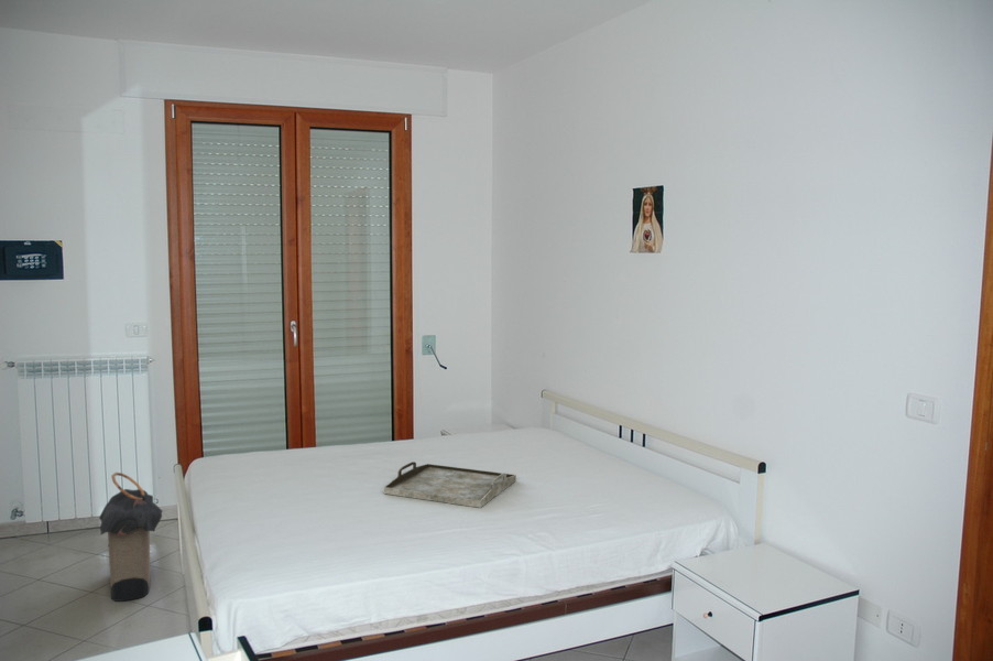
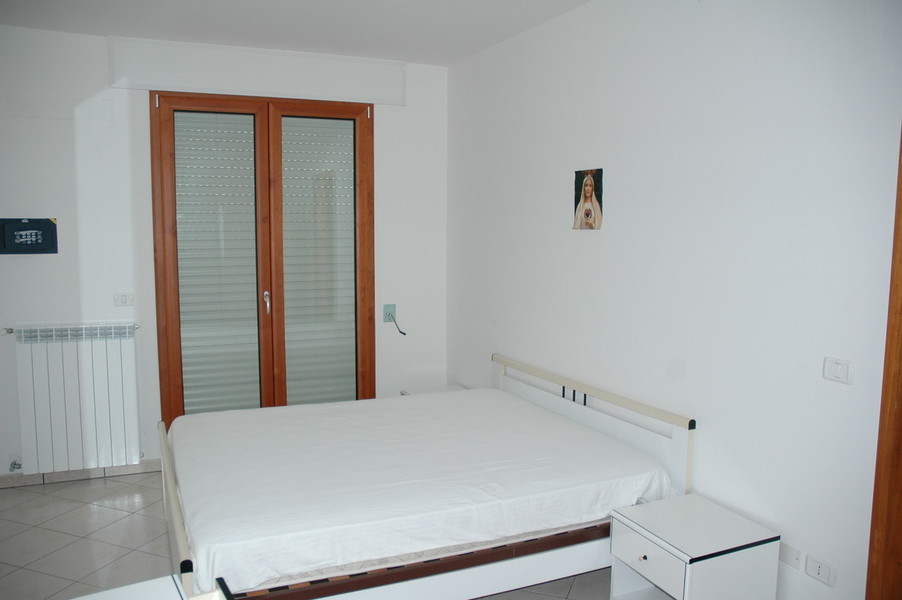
- laundry hamper (131, 530)
- serving tray (451, 478)
